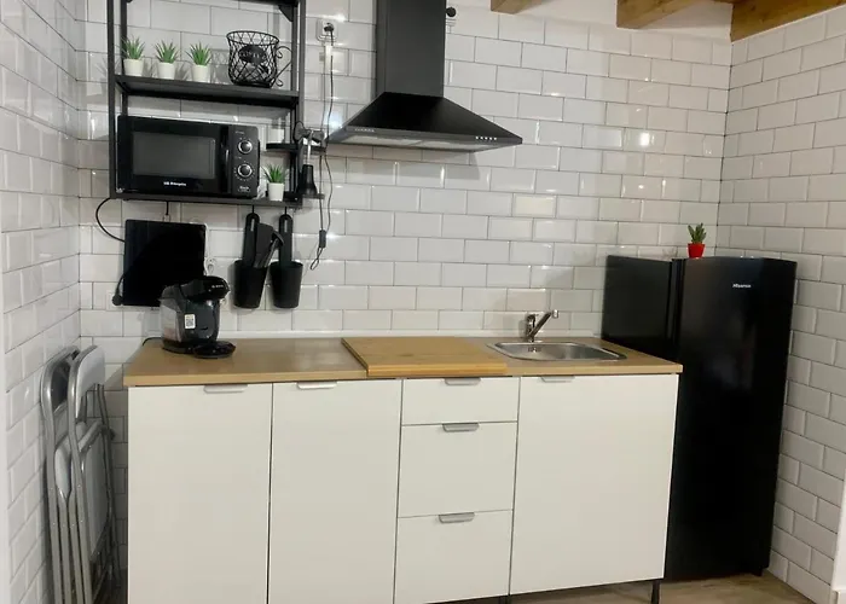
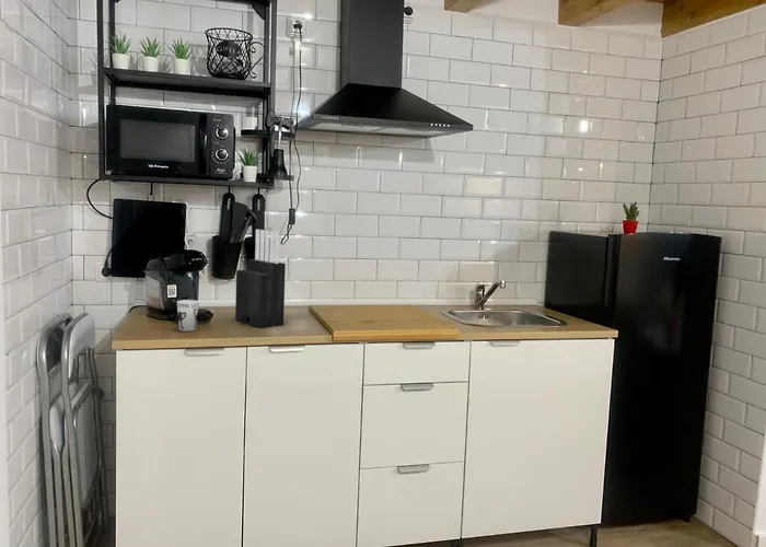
+ cup (187, 315)
+ knife block (257, 277)
